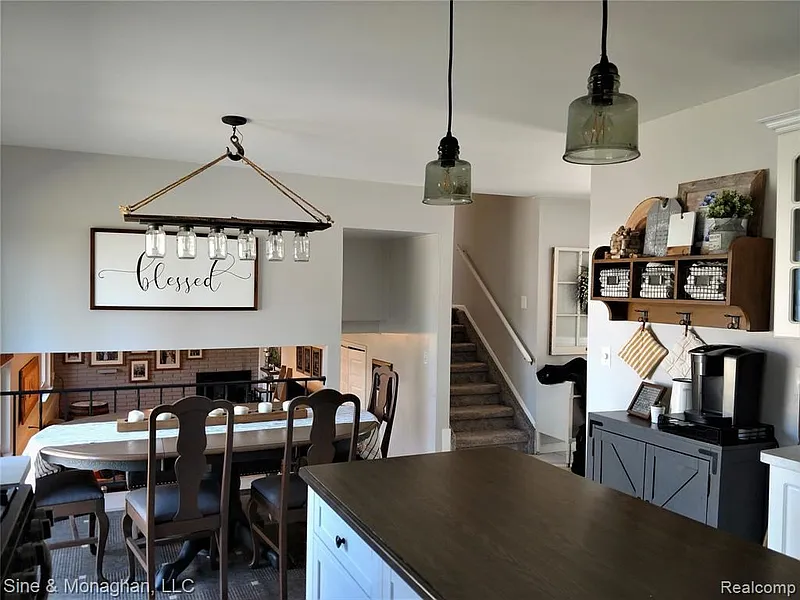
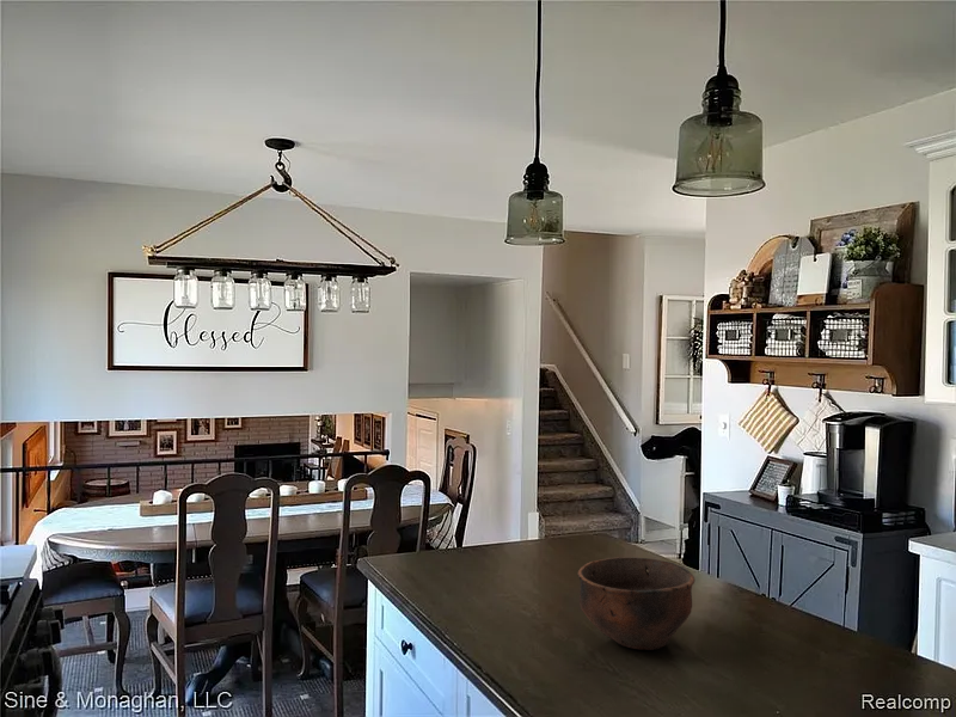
+ bowl (635, 606)
